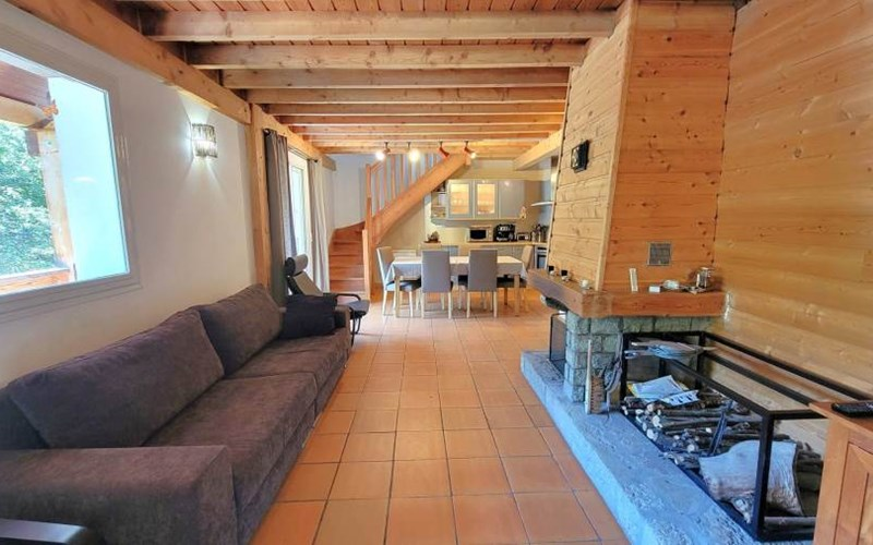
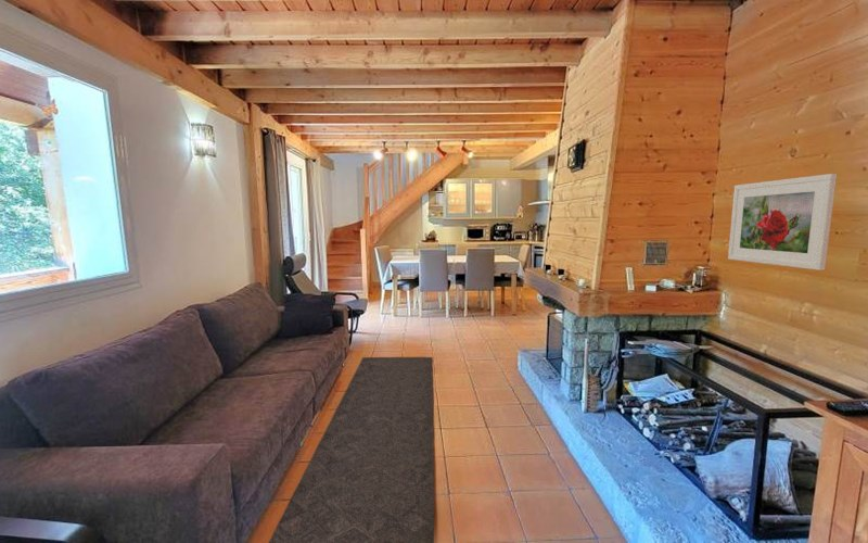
+ rug (382, 417)
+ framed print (774, 223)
